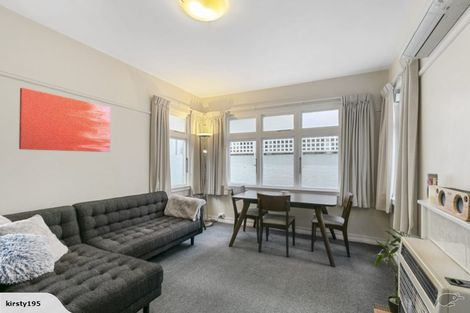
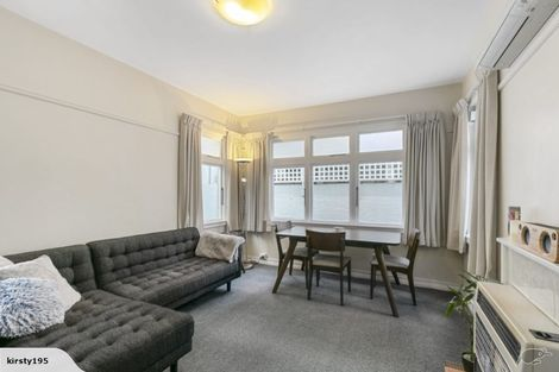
- wall art (71, 125)
